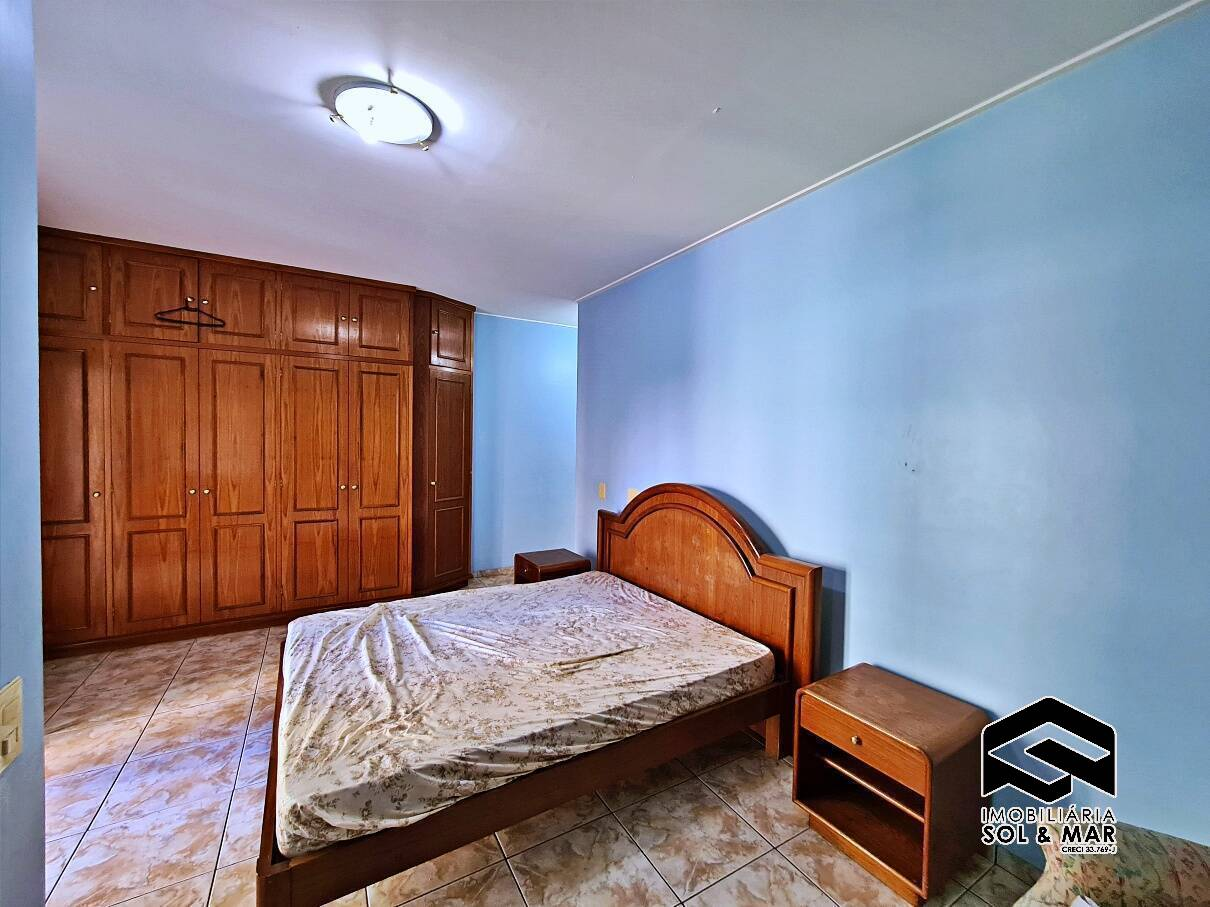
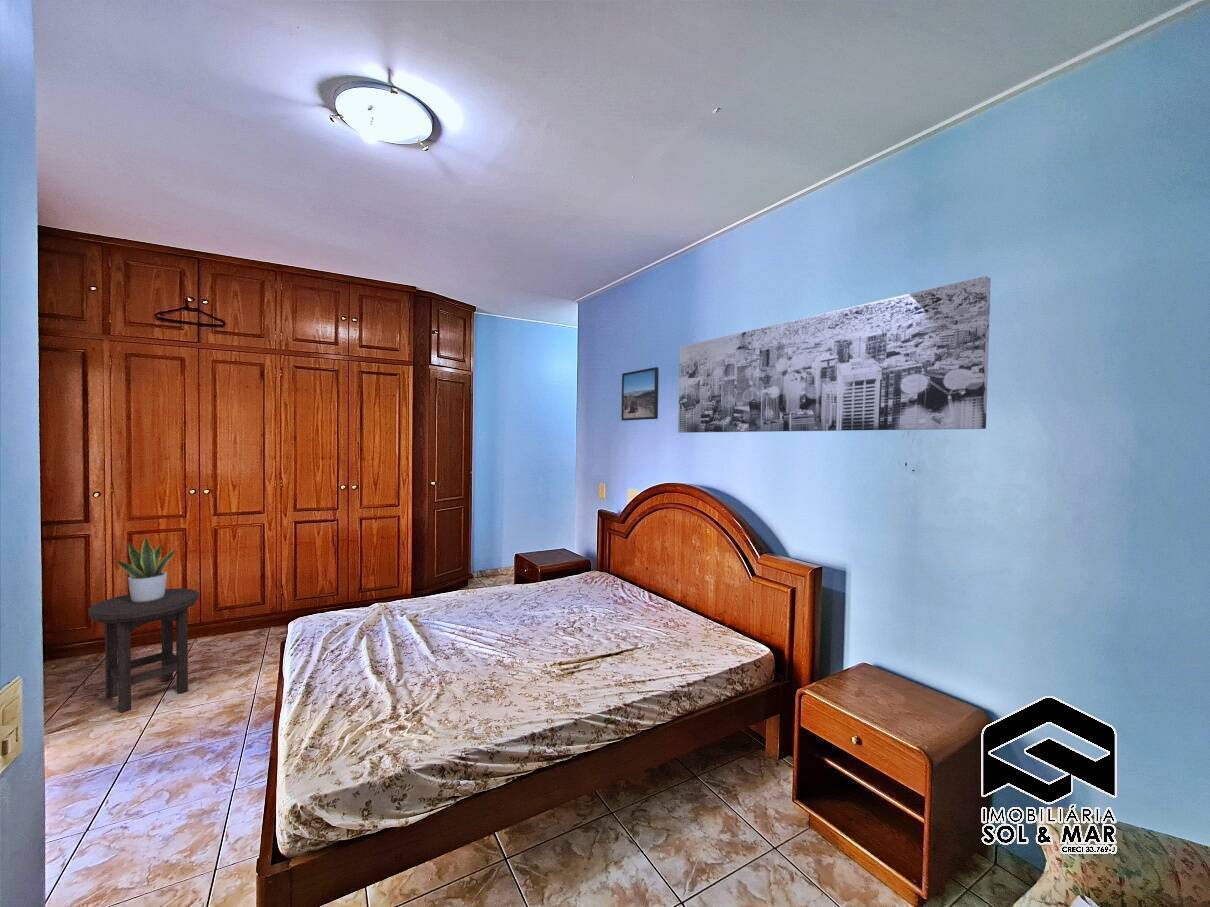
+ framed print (639, 395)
+ potted plant (149, 566)
+ wall art (791, 376)
+ stool (147, 656)
